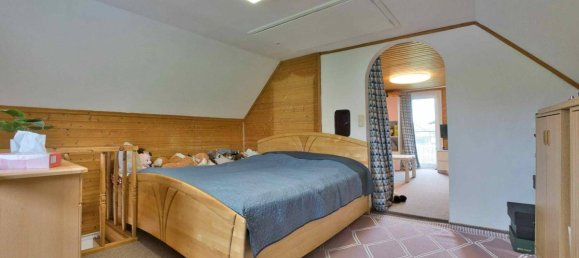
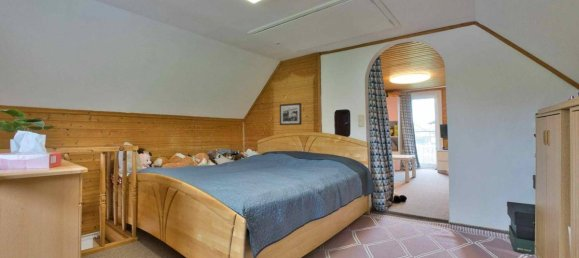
+ picture frame (290, 114)
